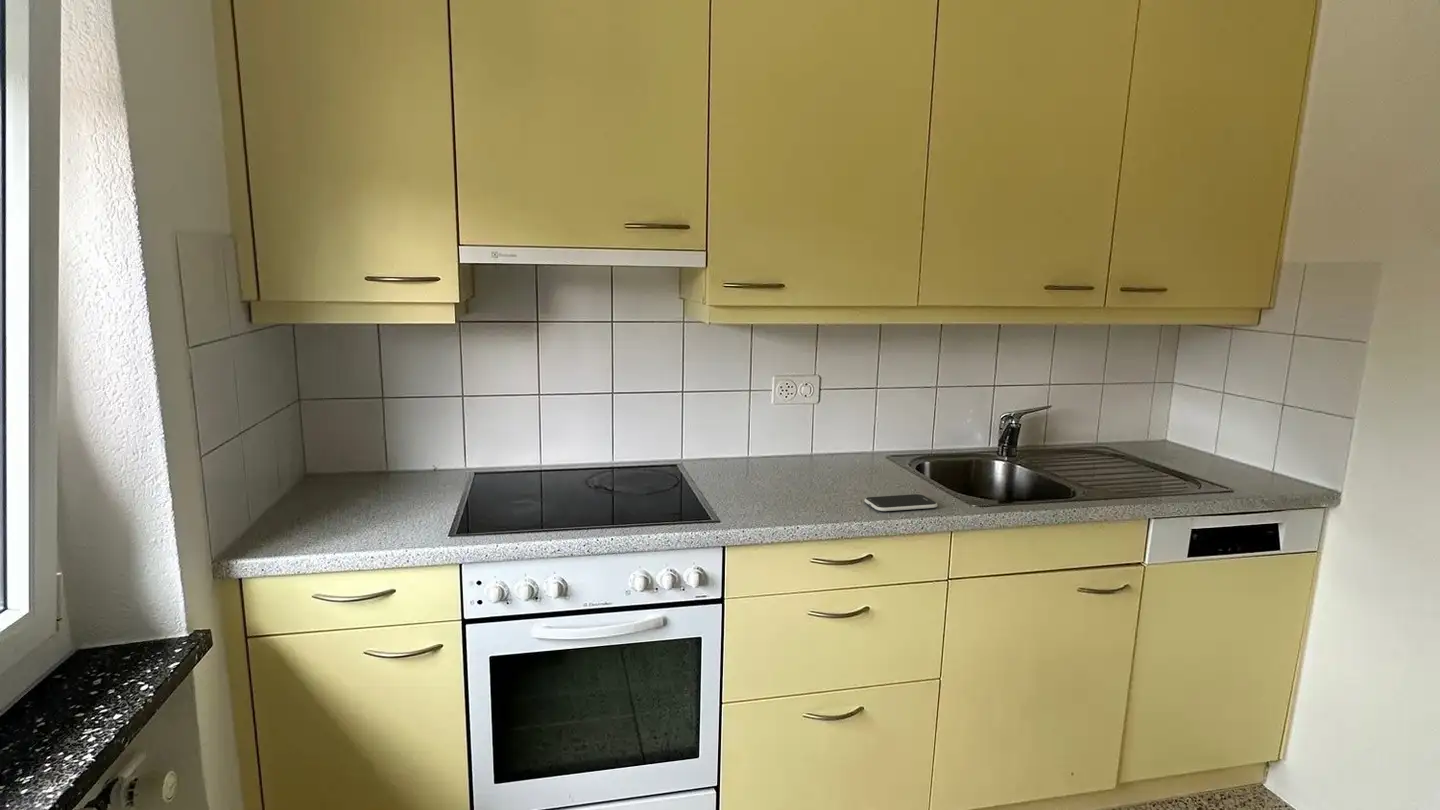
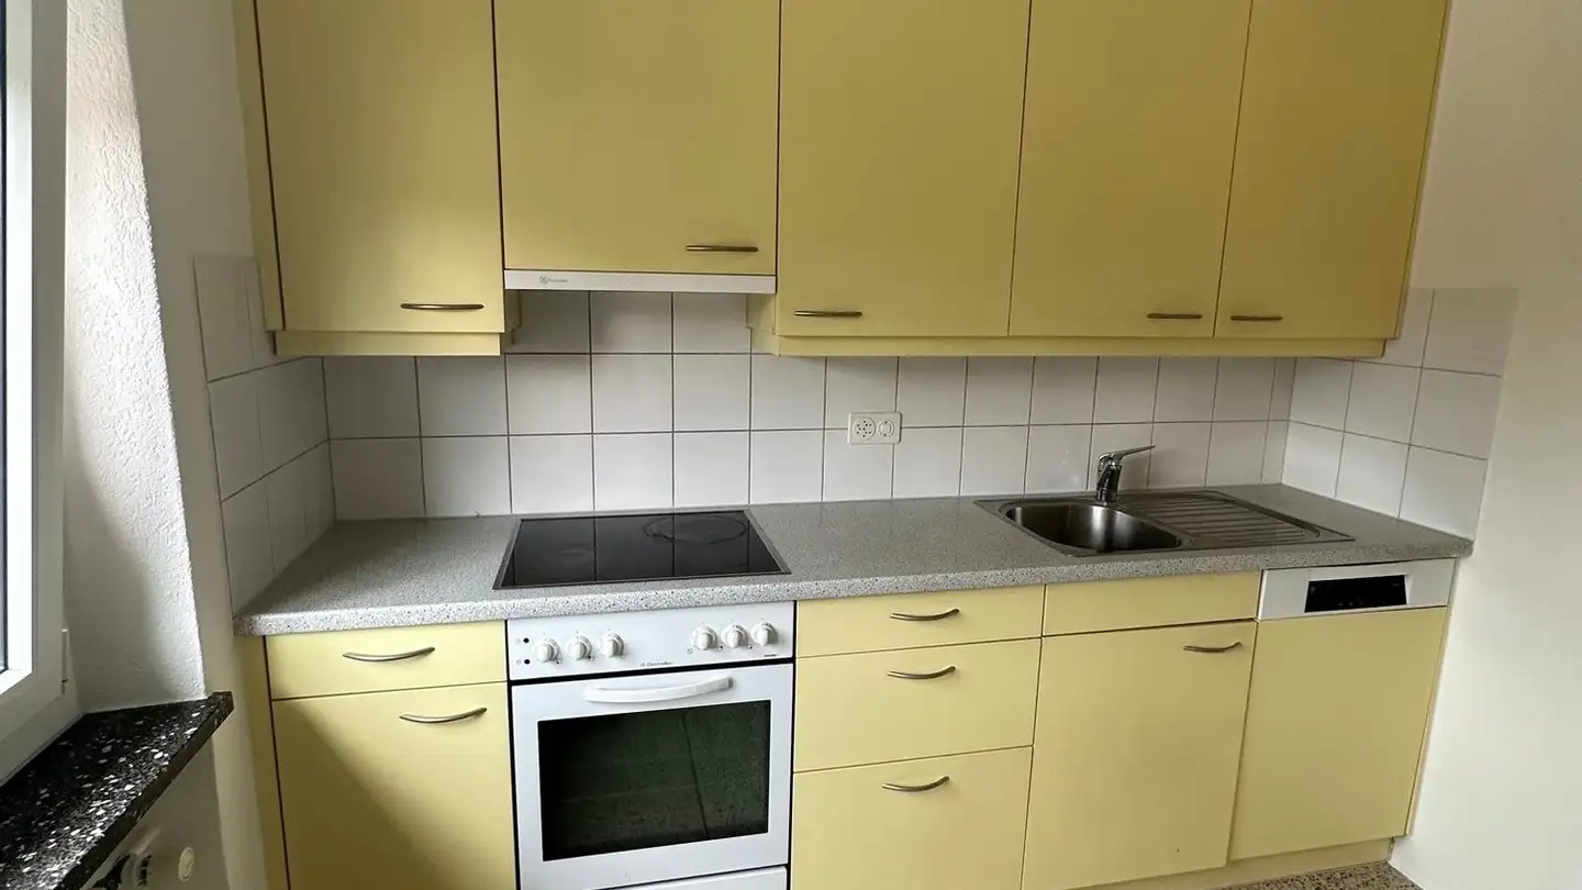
- smartphone (900, 502)
